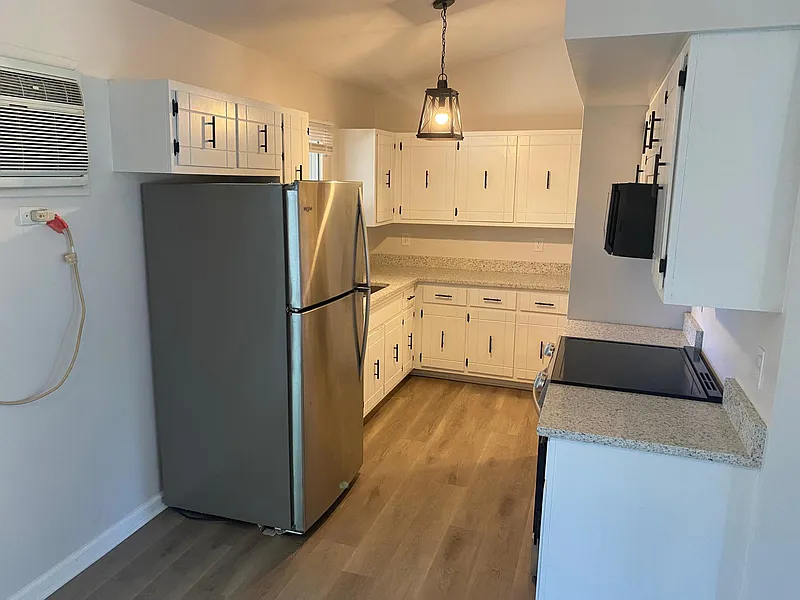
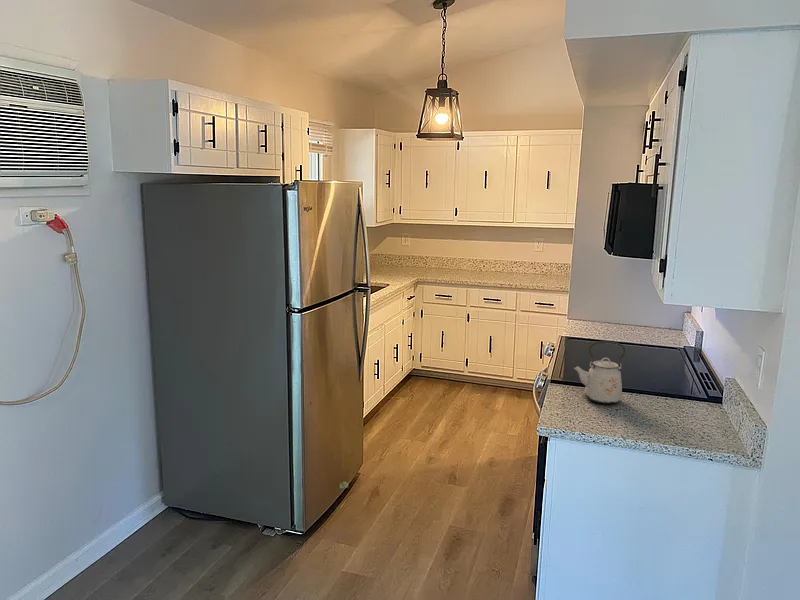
+ kettle (597, 370)
